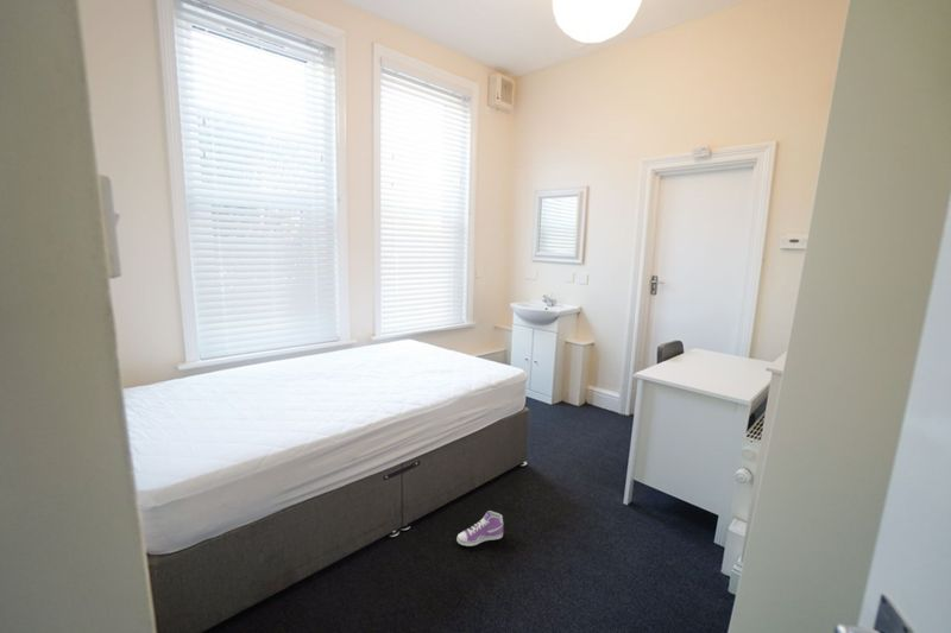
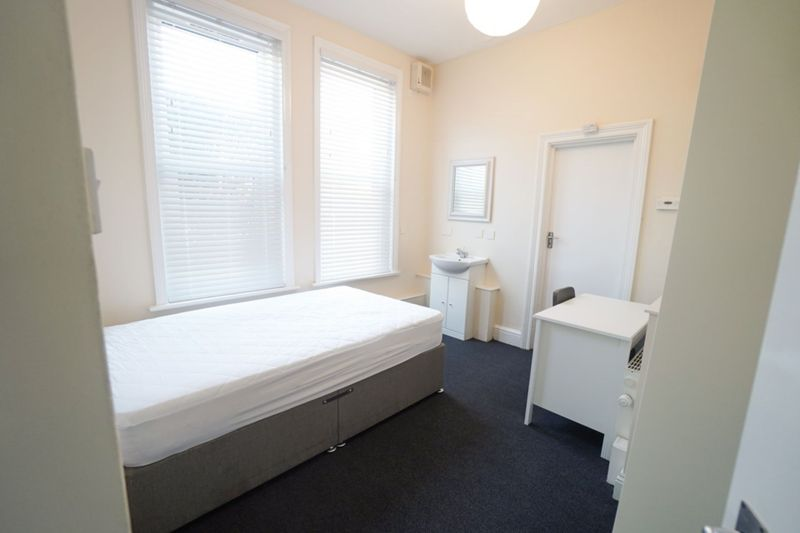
- sneaker (479, 525)
